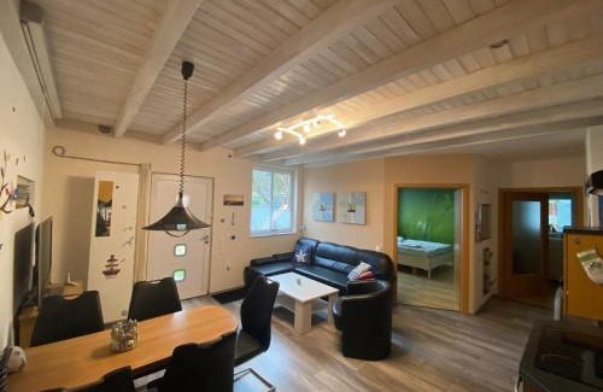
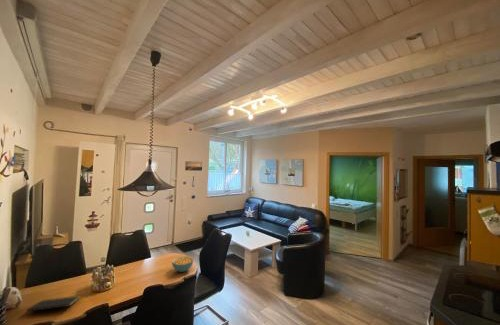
+ notepad (55, 302)
+ cereal bowl (182, 265)
